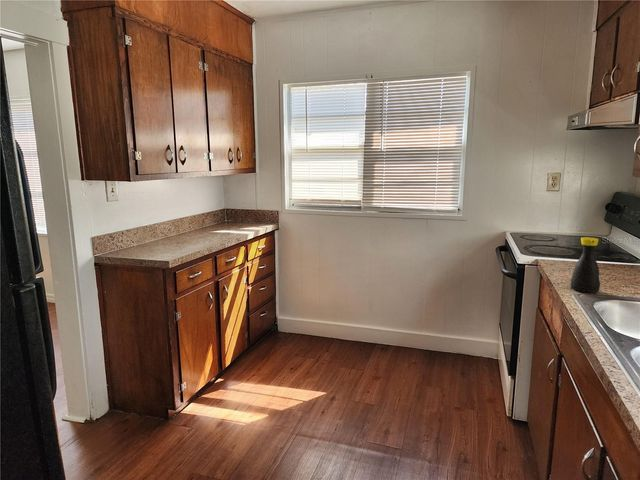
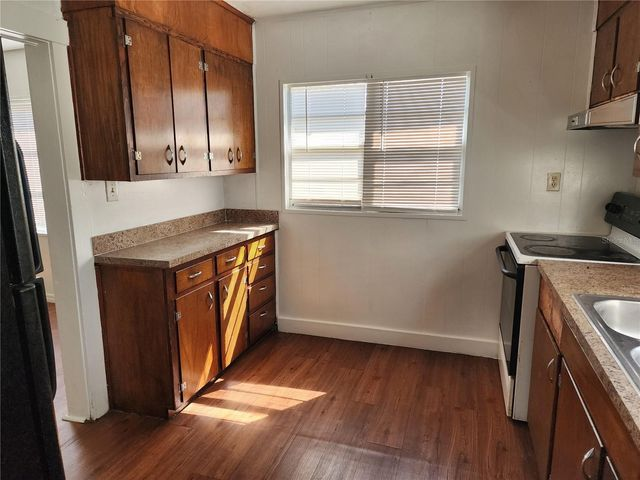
- bottle (587, 264)
